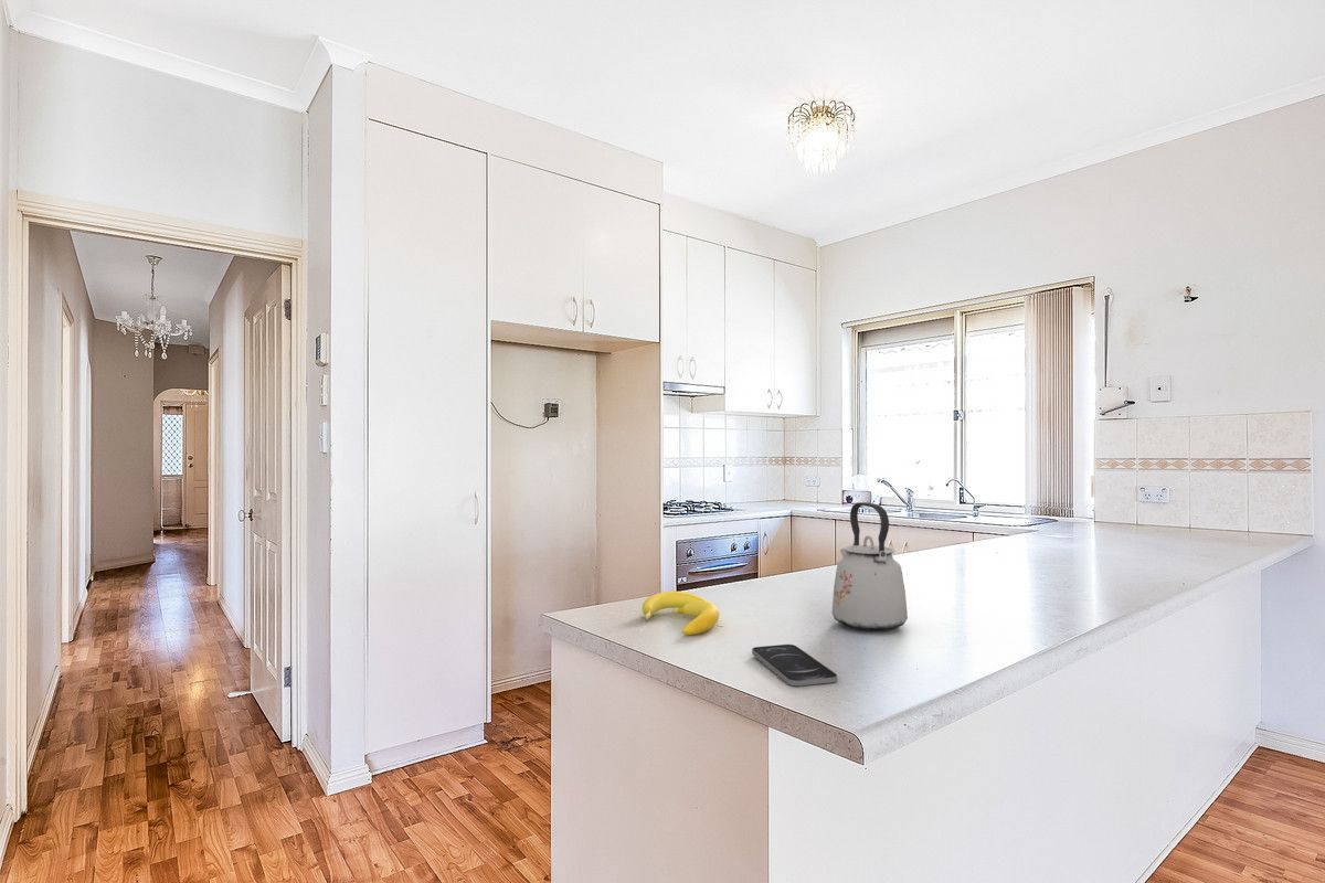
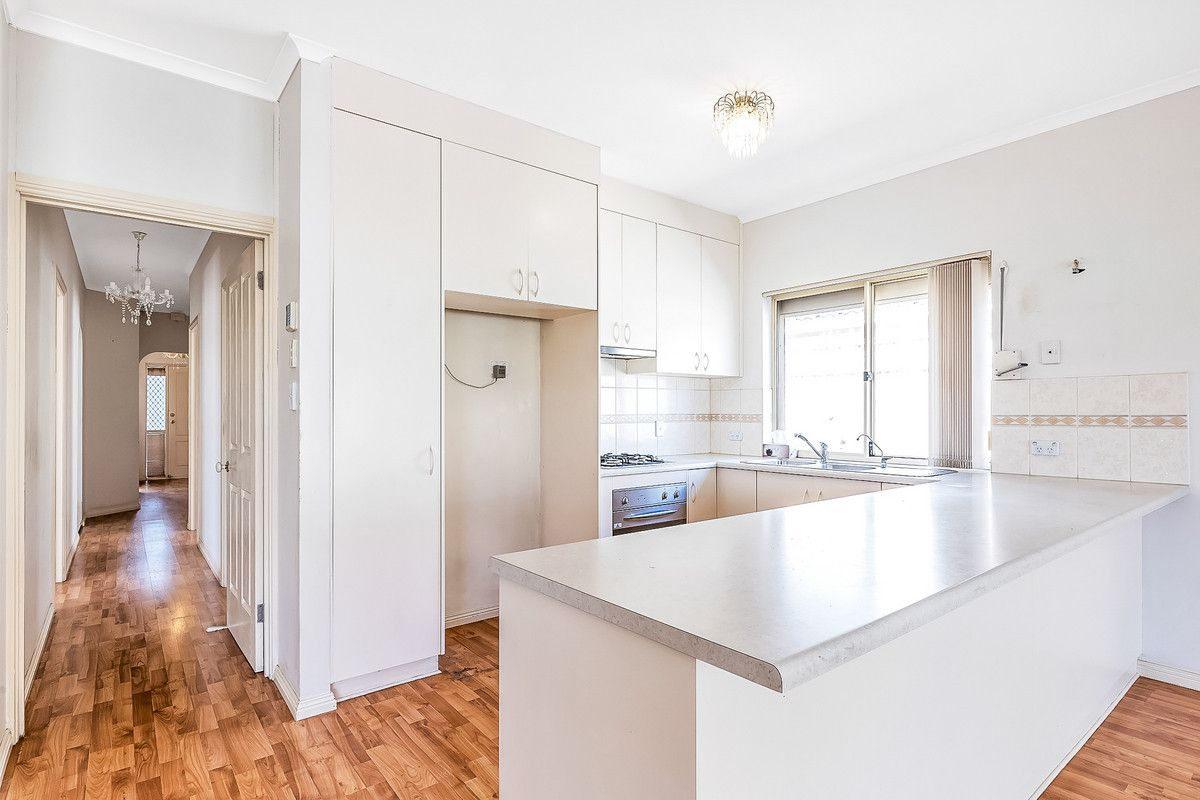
- banana (680, 610)
- kettle (862, 562)
- smartphone (792, 663)
